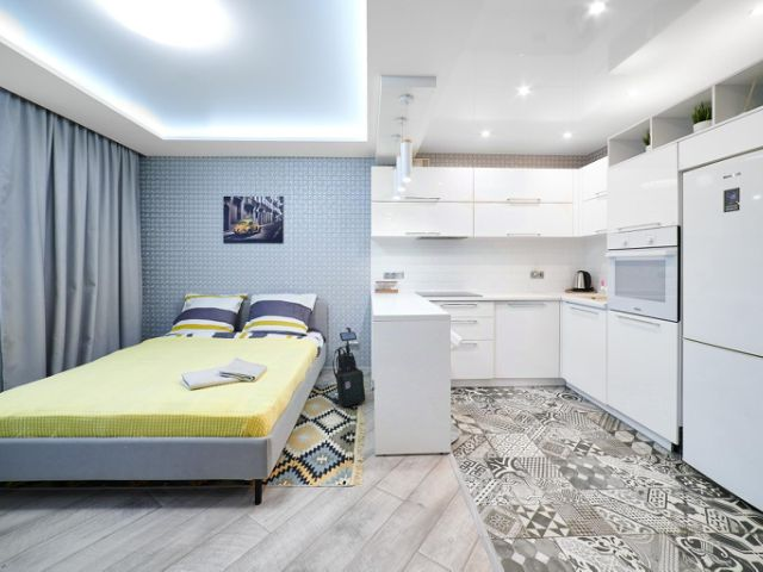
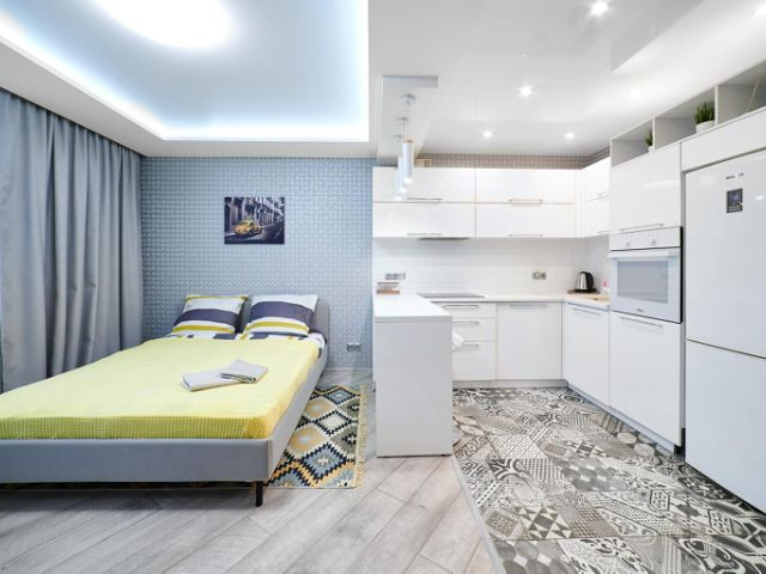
- vacuum cleaner (348, 365)
